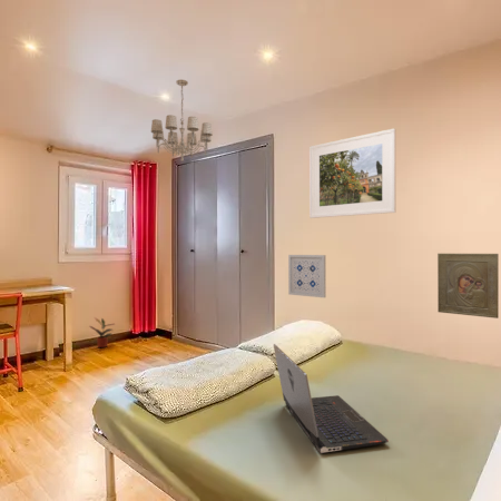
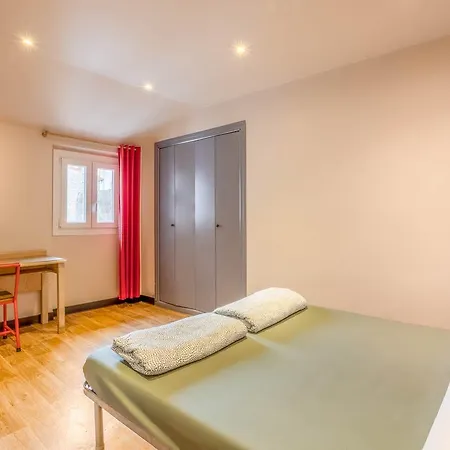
- chandelier (181, 121)
- laptop computer (324, 396)
- wall art (306, 275)
- religious icon (466, 284)
- potted plant (104, 332)
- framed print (348, 176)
